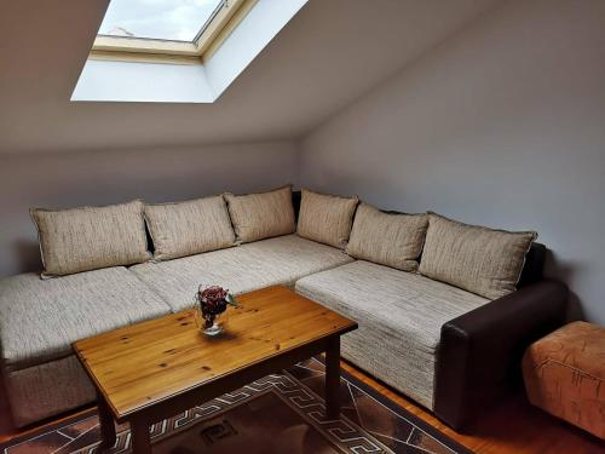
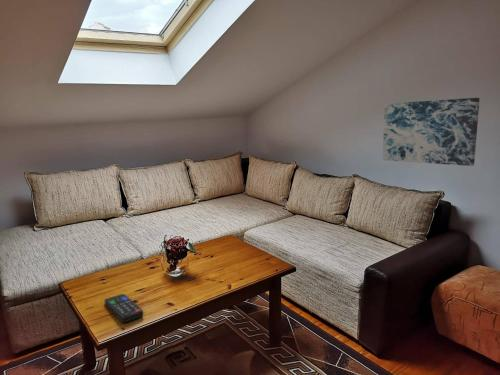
+ wall art (426, 132)
+ remote control (123, 306)
